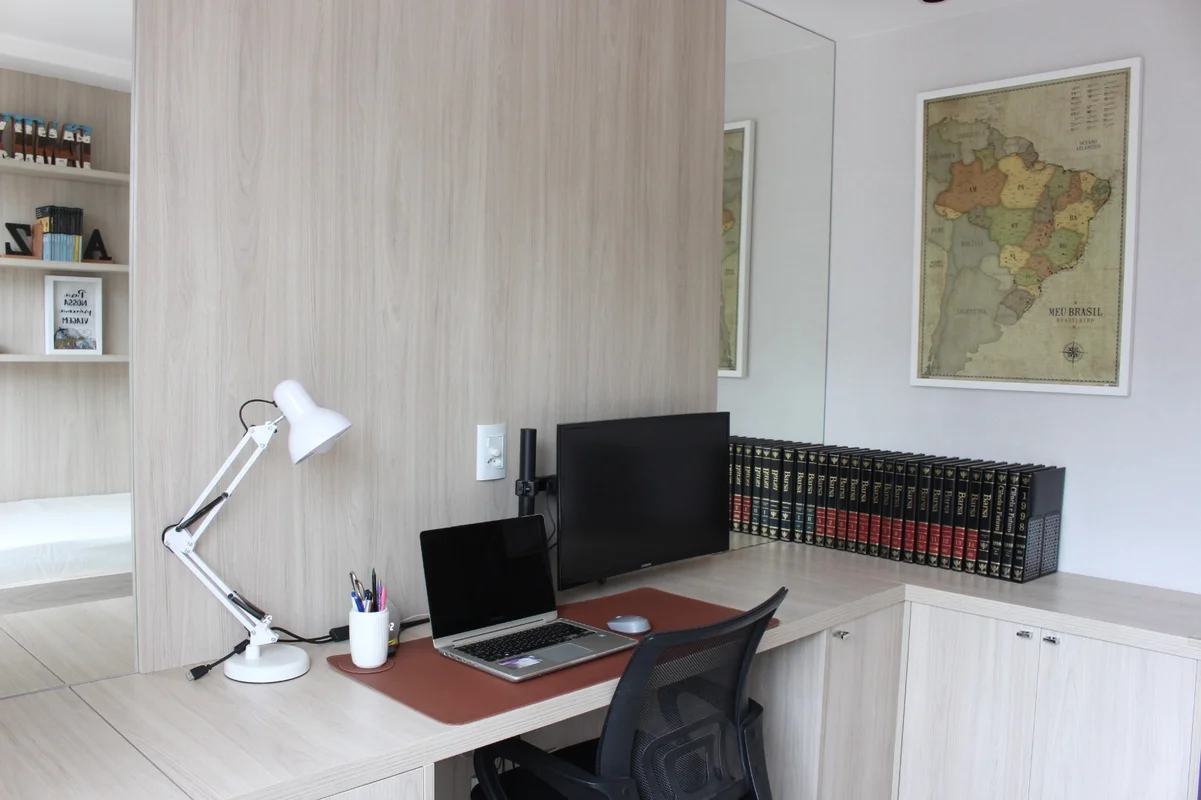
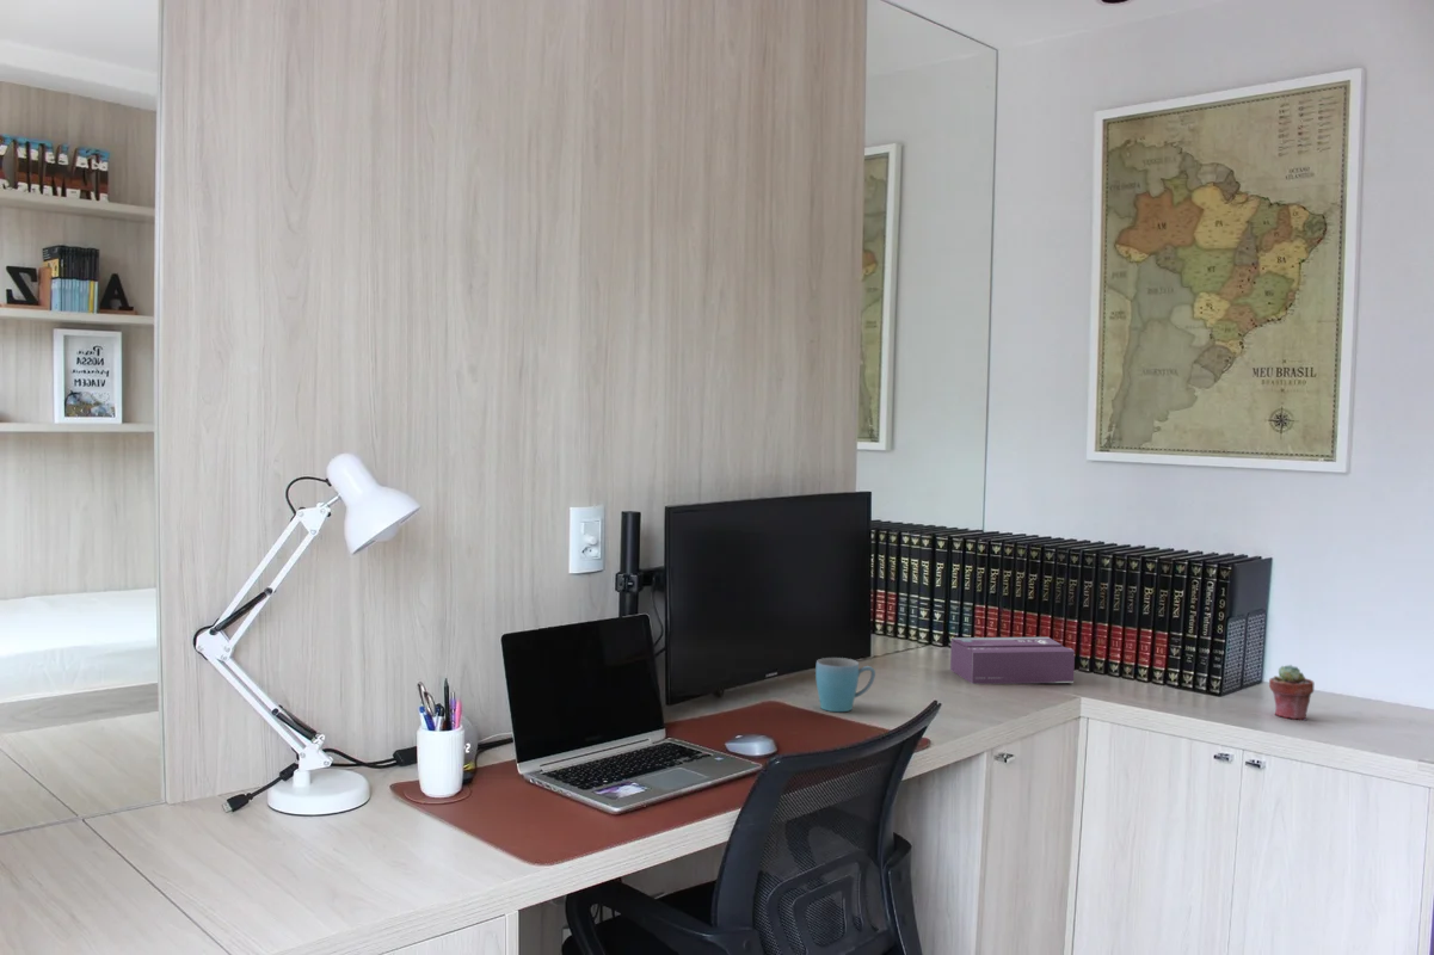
+ potted succulent (1291, 690)
+ mug (845, 684)
+ tissue box (1010, 659)
